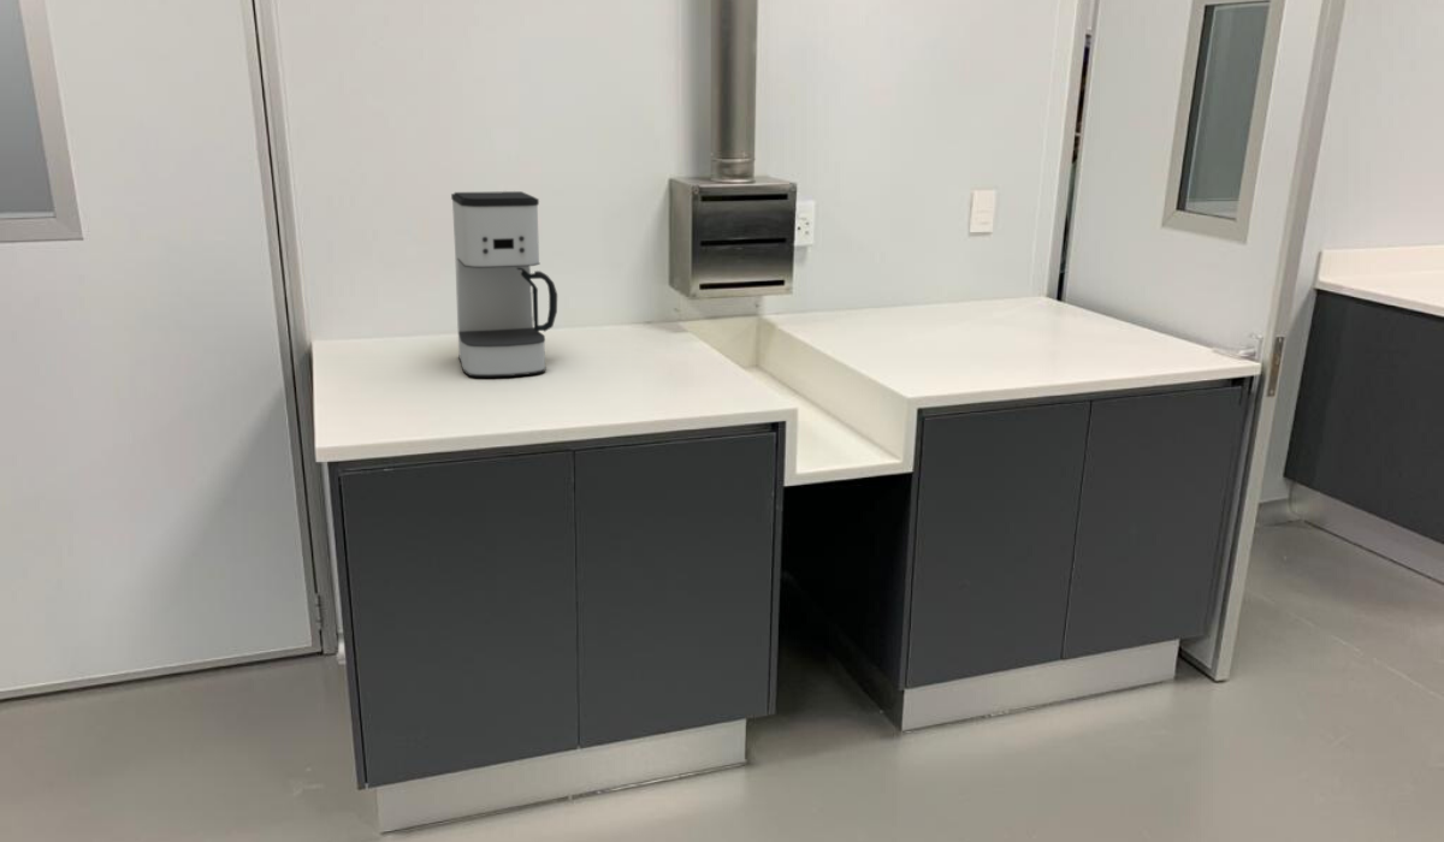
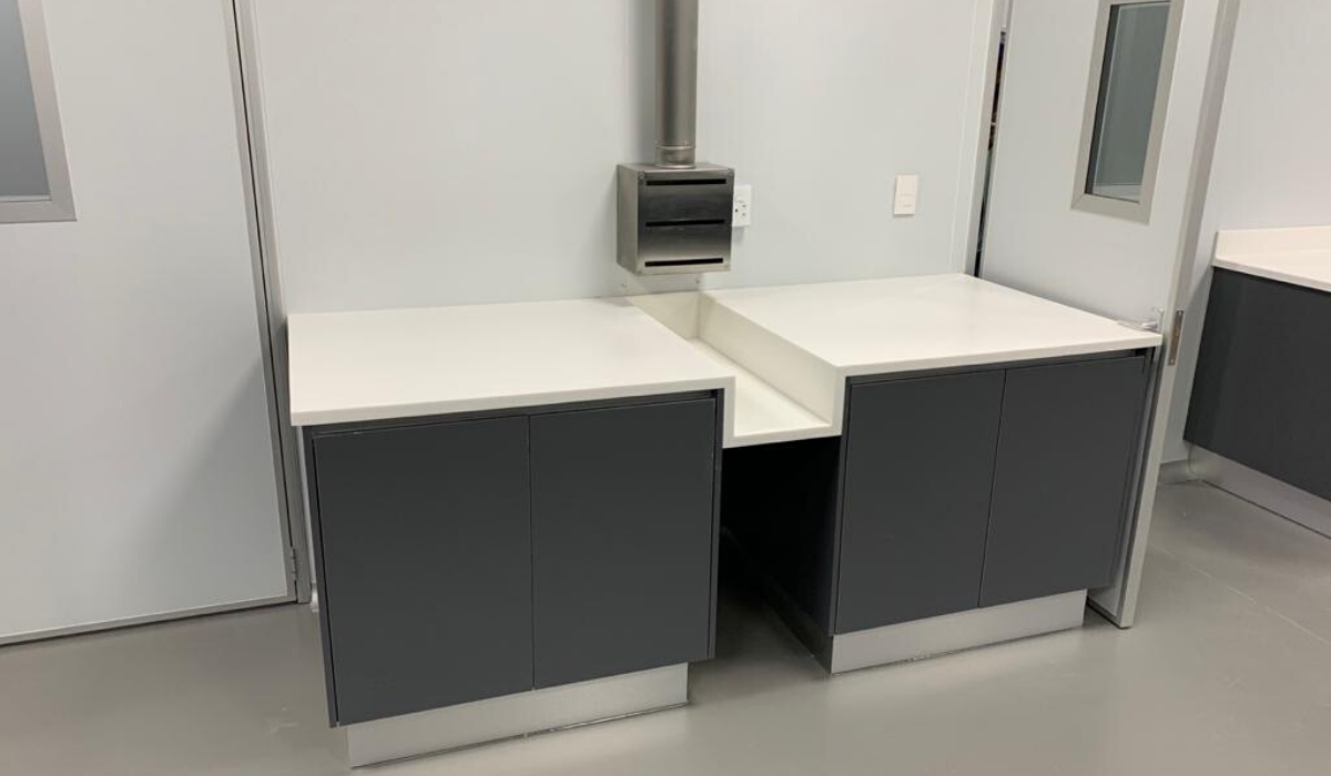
- coffee maker (505, 281)
